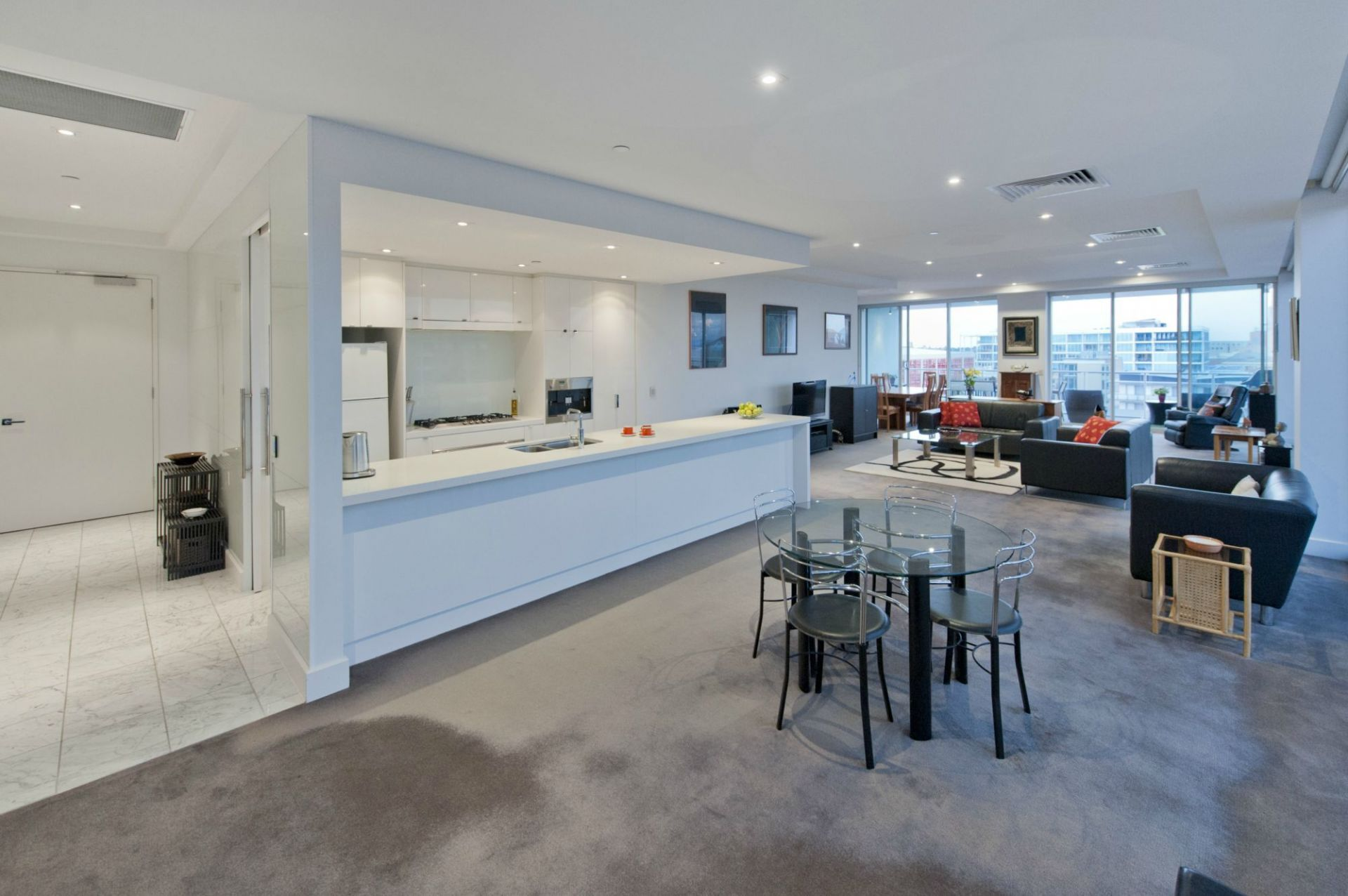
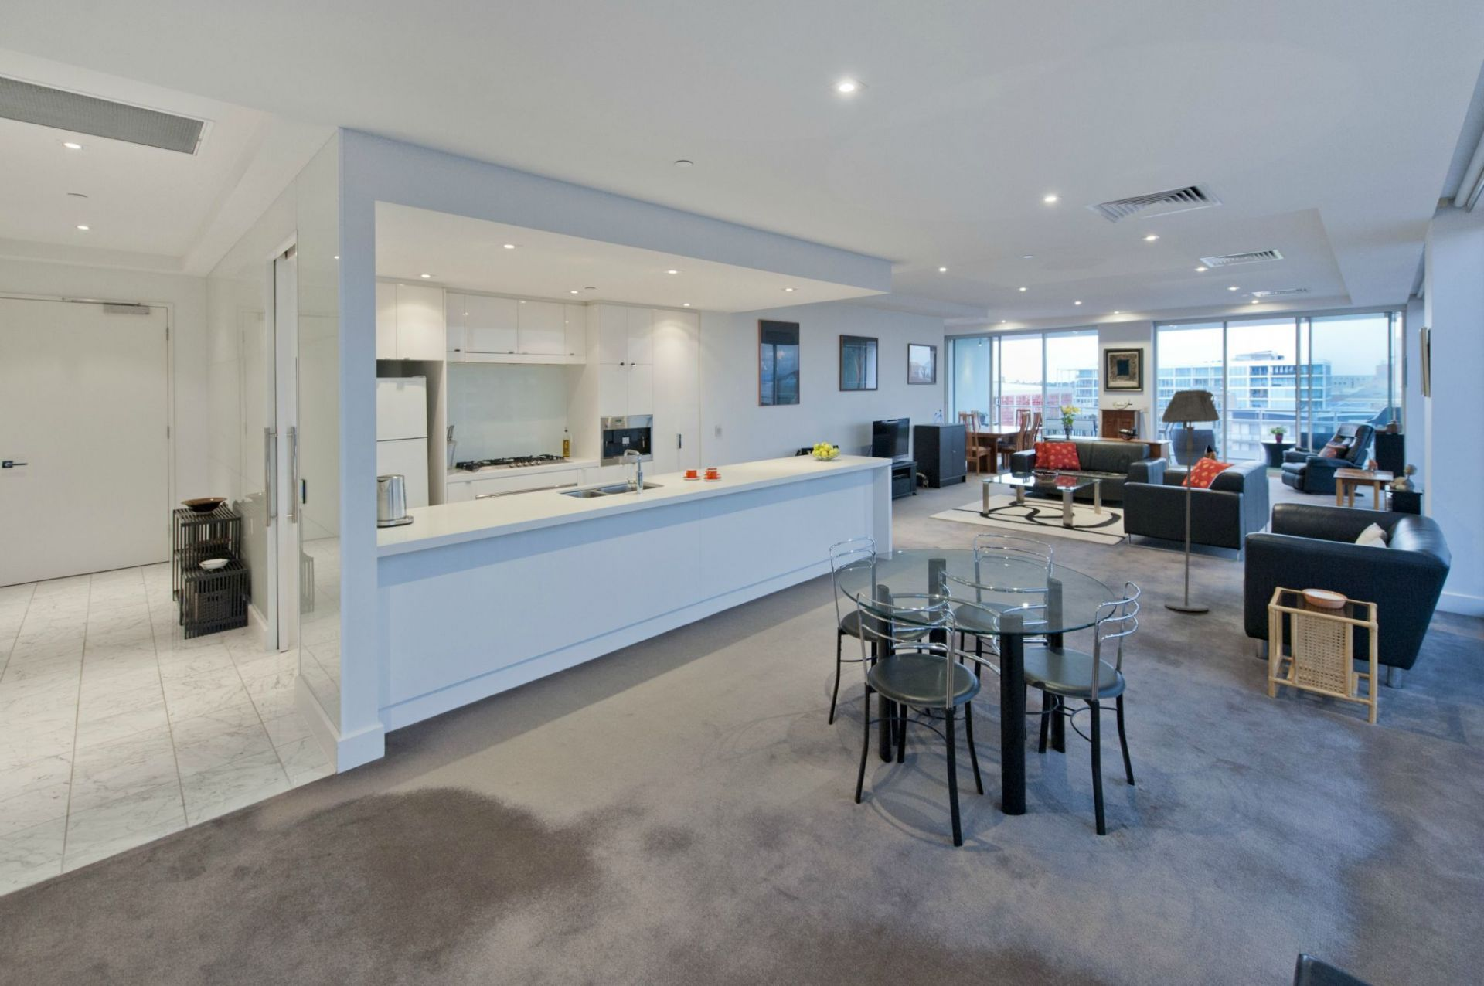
+ floor lamp (1188, 500)
